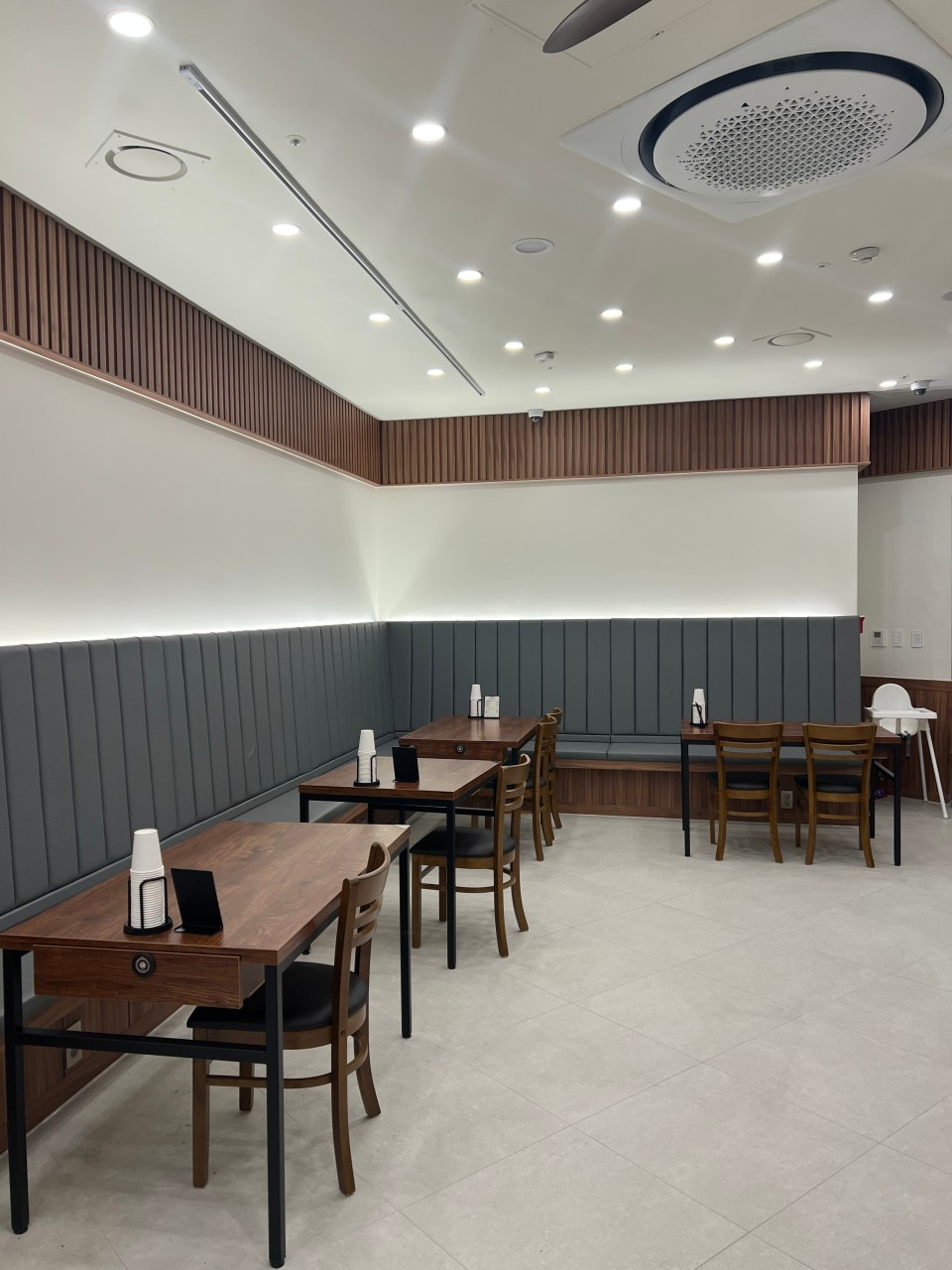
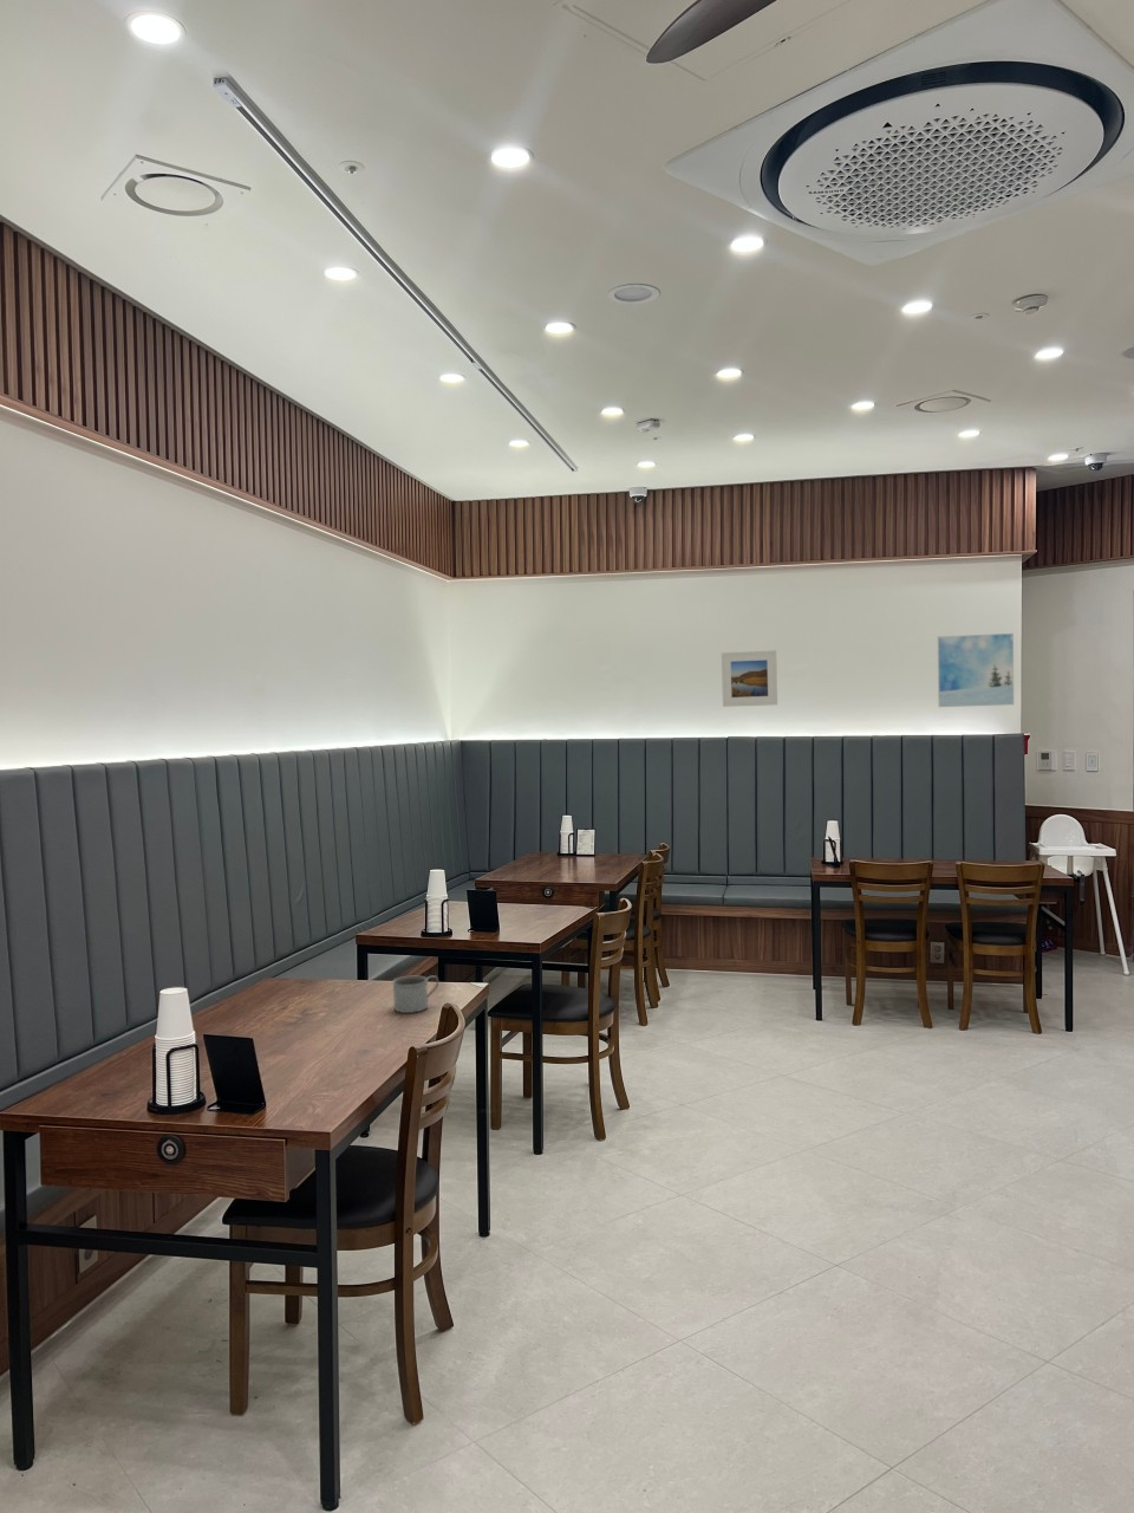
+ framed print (749, 679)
+ mug (412, 992)
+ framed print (974, 671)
